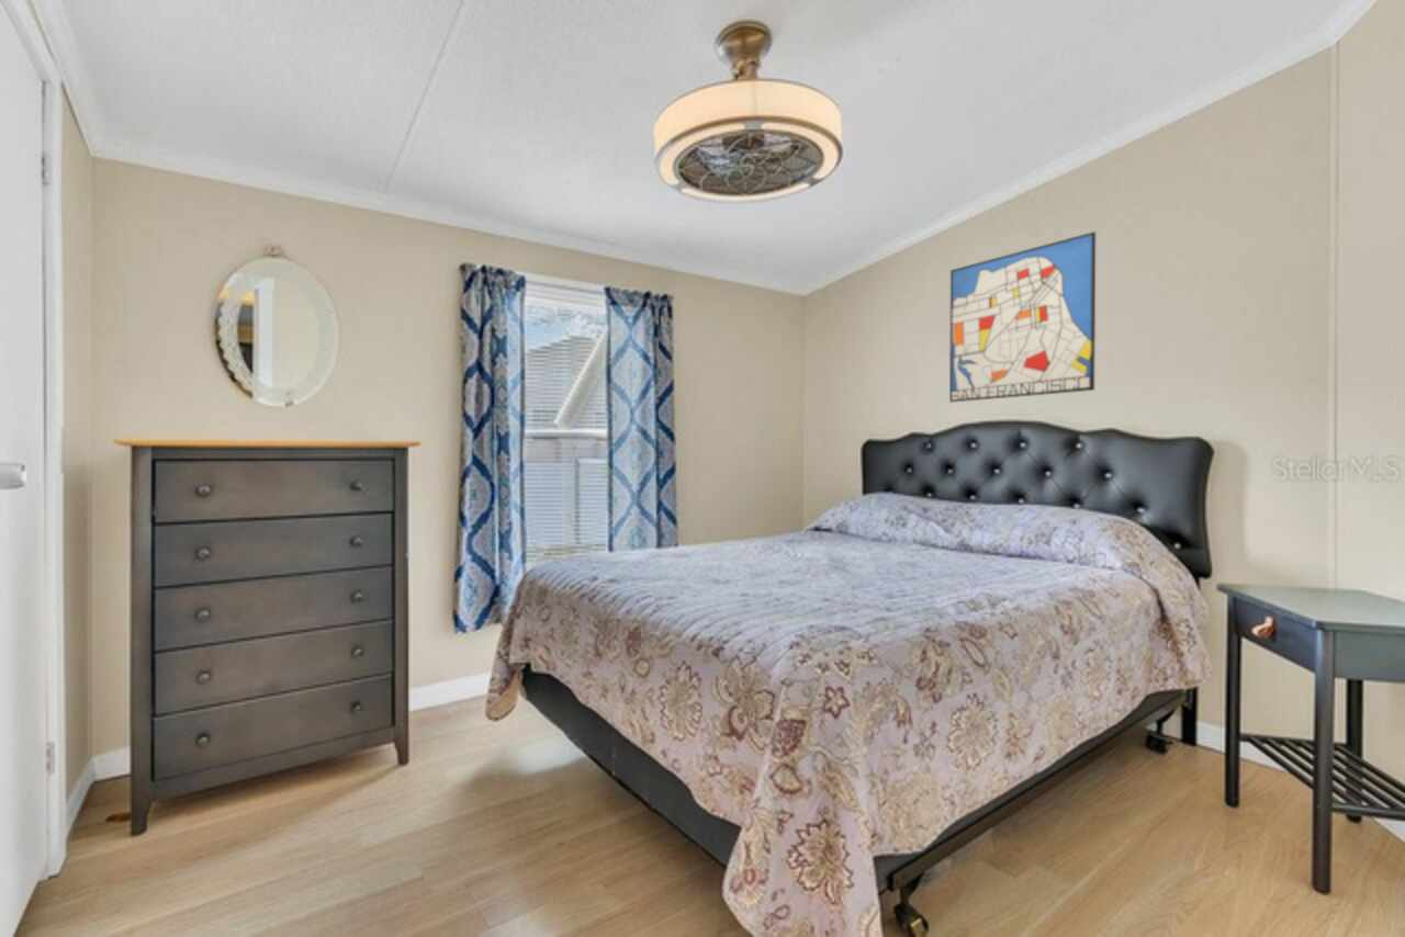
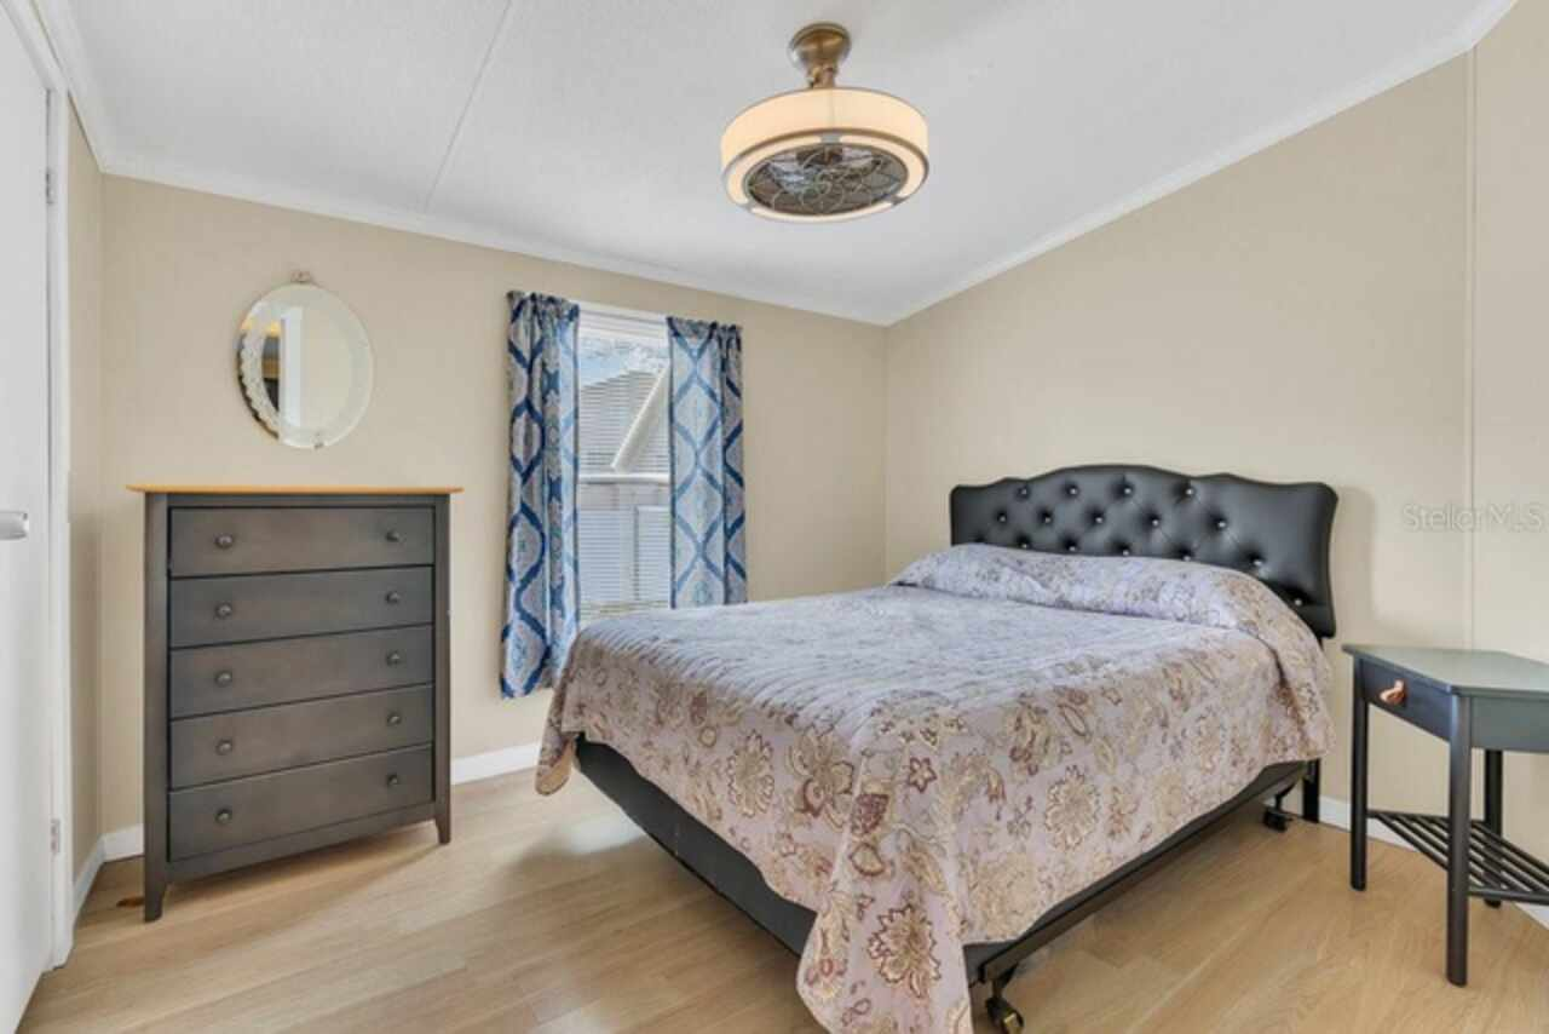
- wall art (1015, 325)
